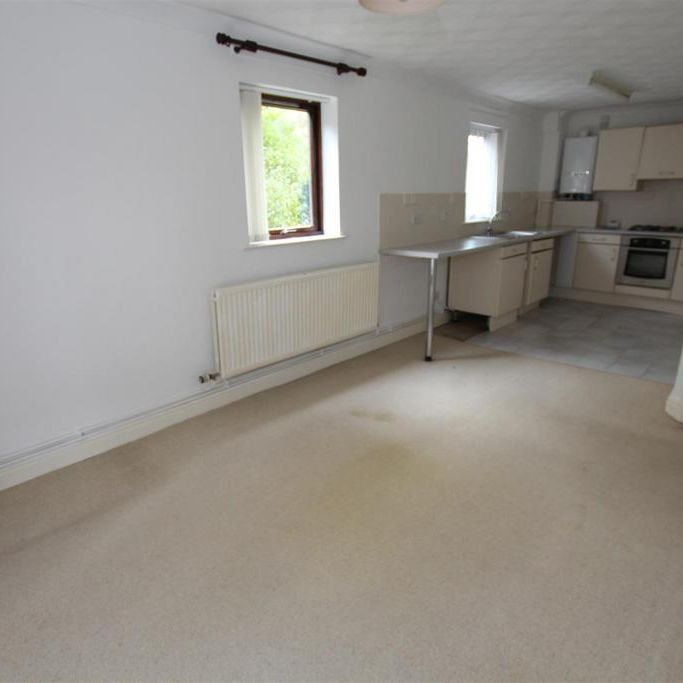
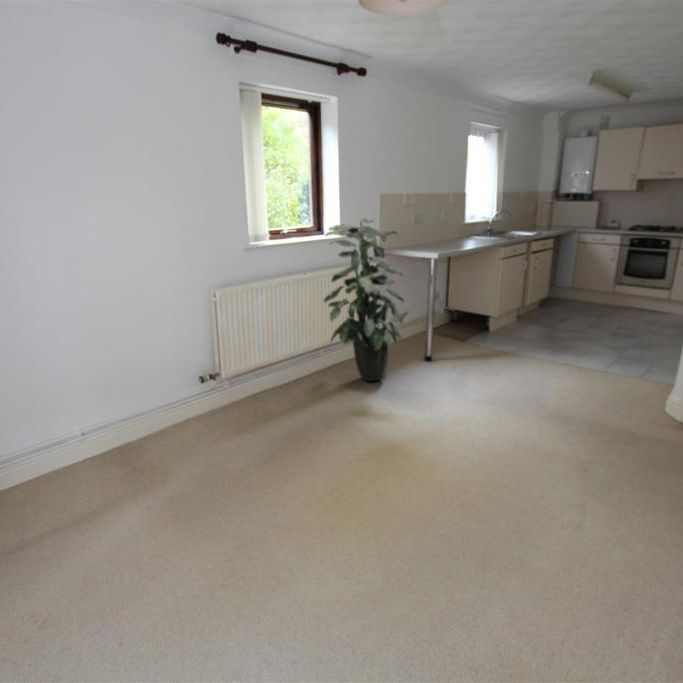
+ indoor plant (365, 301)
